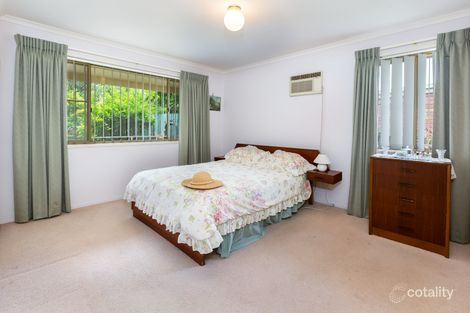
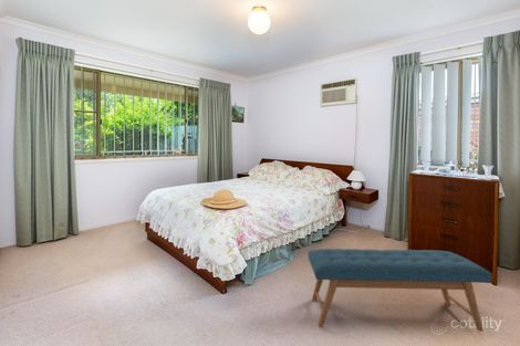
+ bench (388, 284)
